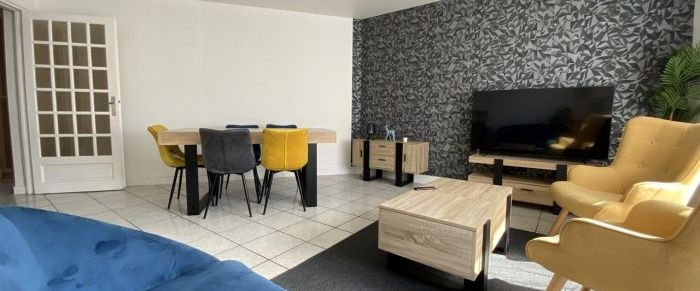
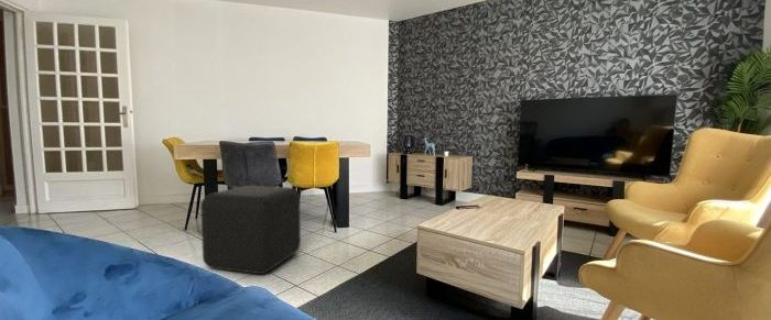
+ cube (253, 225)
